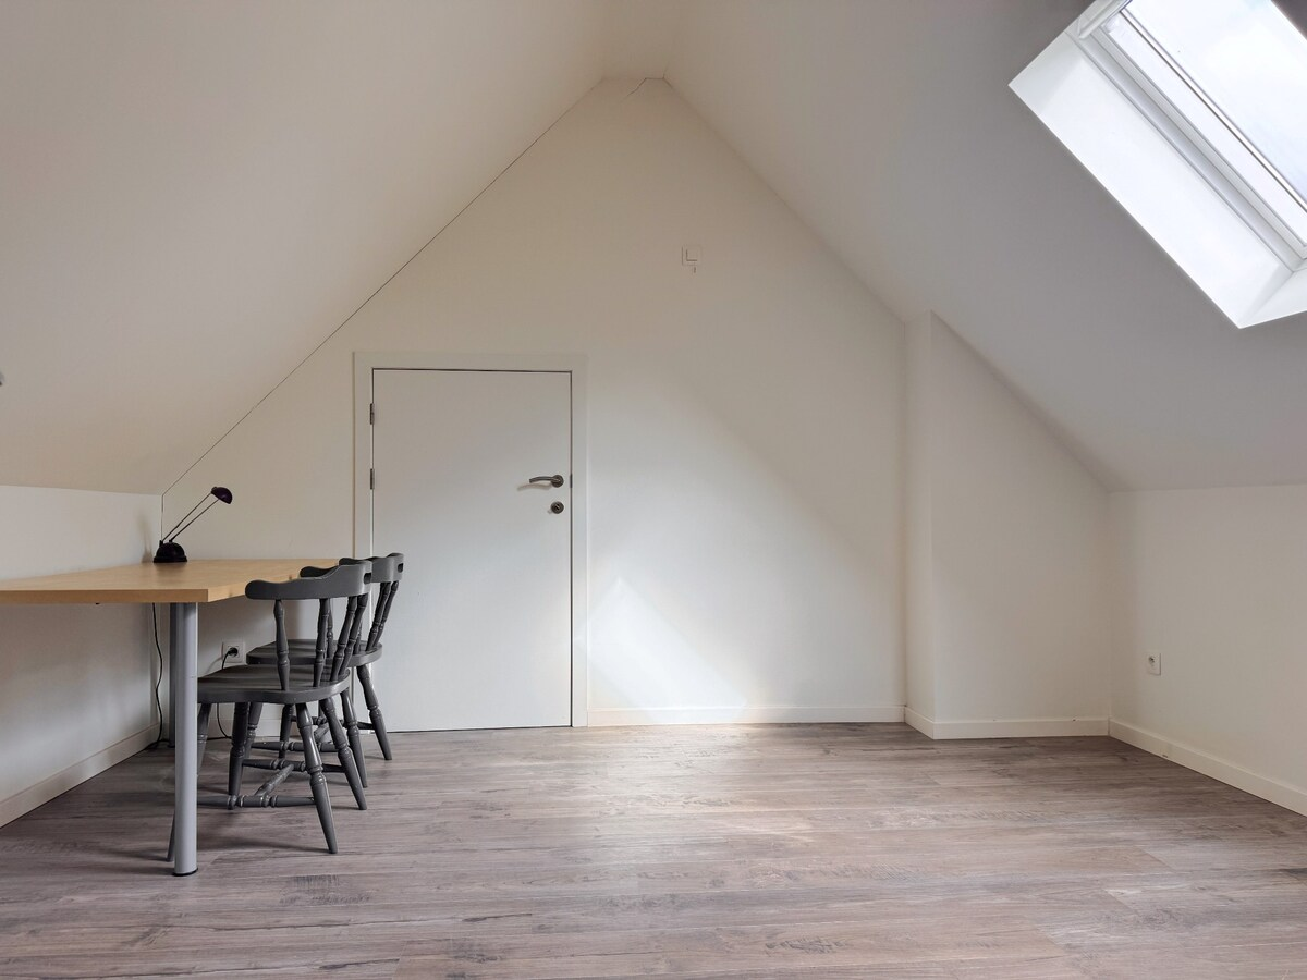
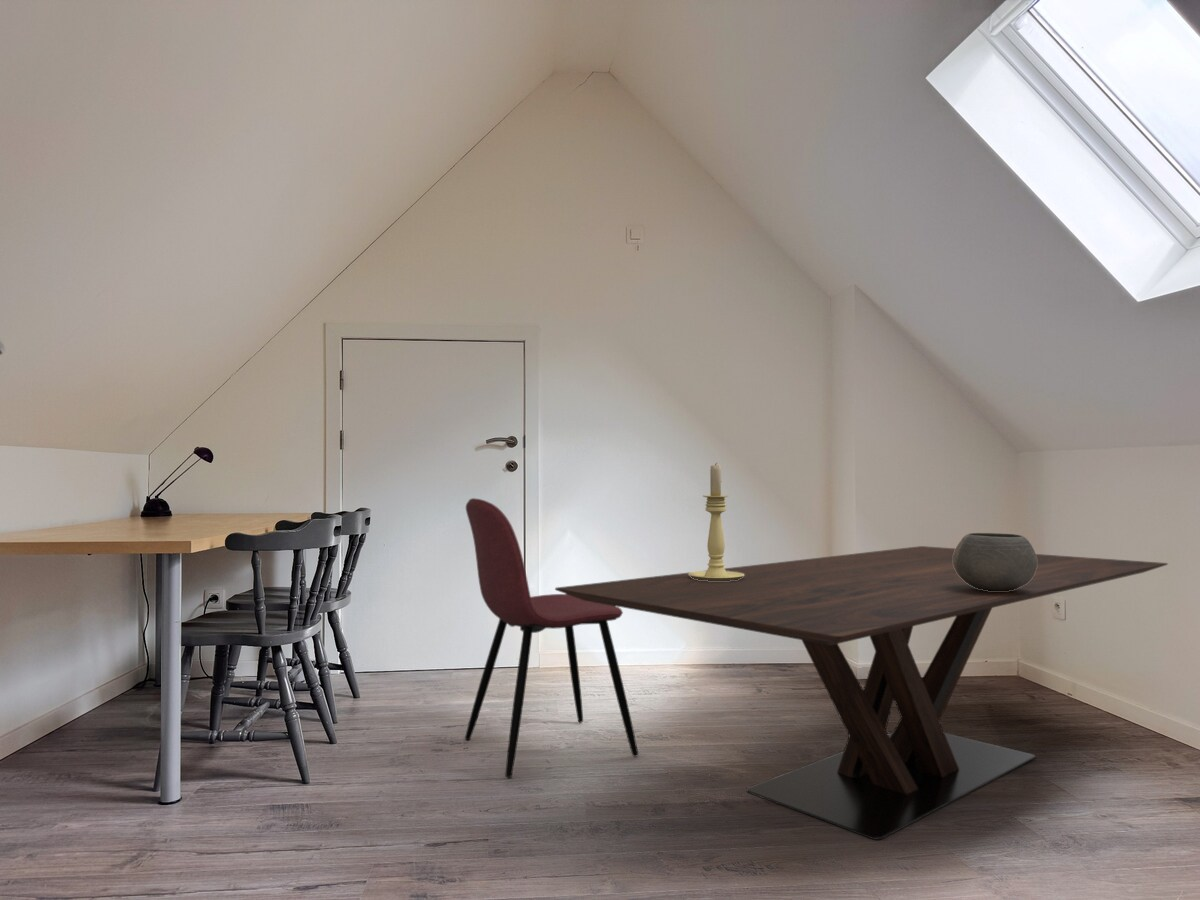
+ dining chair (549, 621)
+ dining table (897, 673)
+ candle holder (715, 519)
+ bowl (994, 561)
